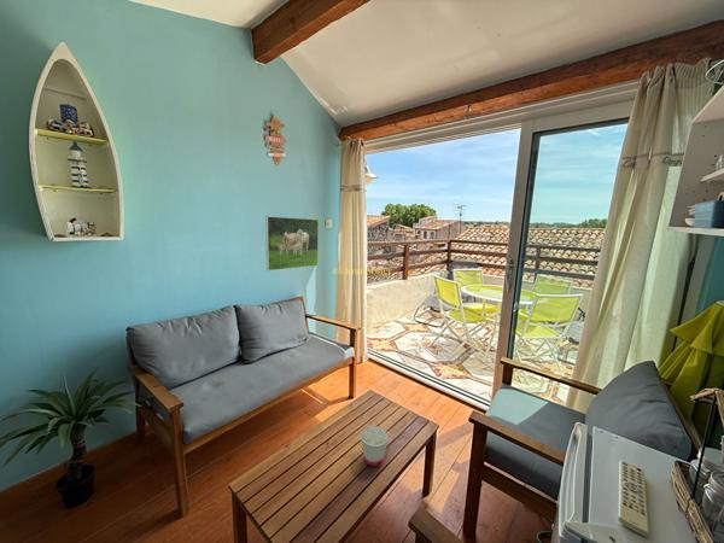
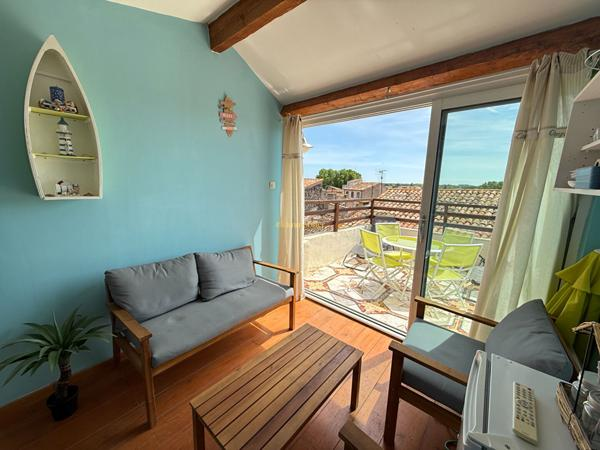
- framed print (293, 243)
- cup (373, 448)
